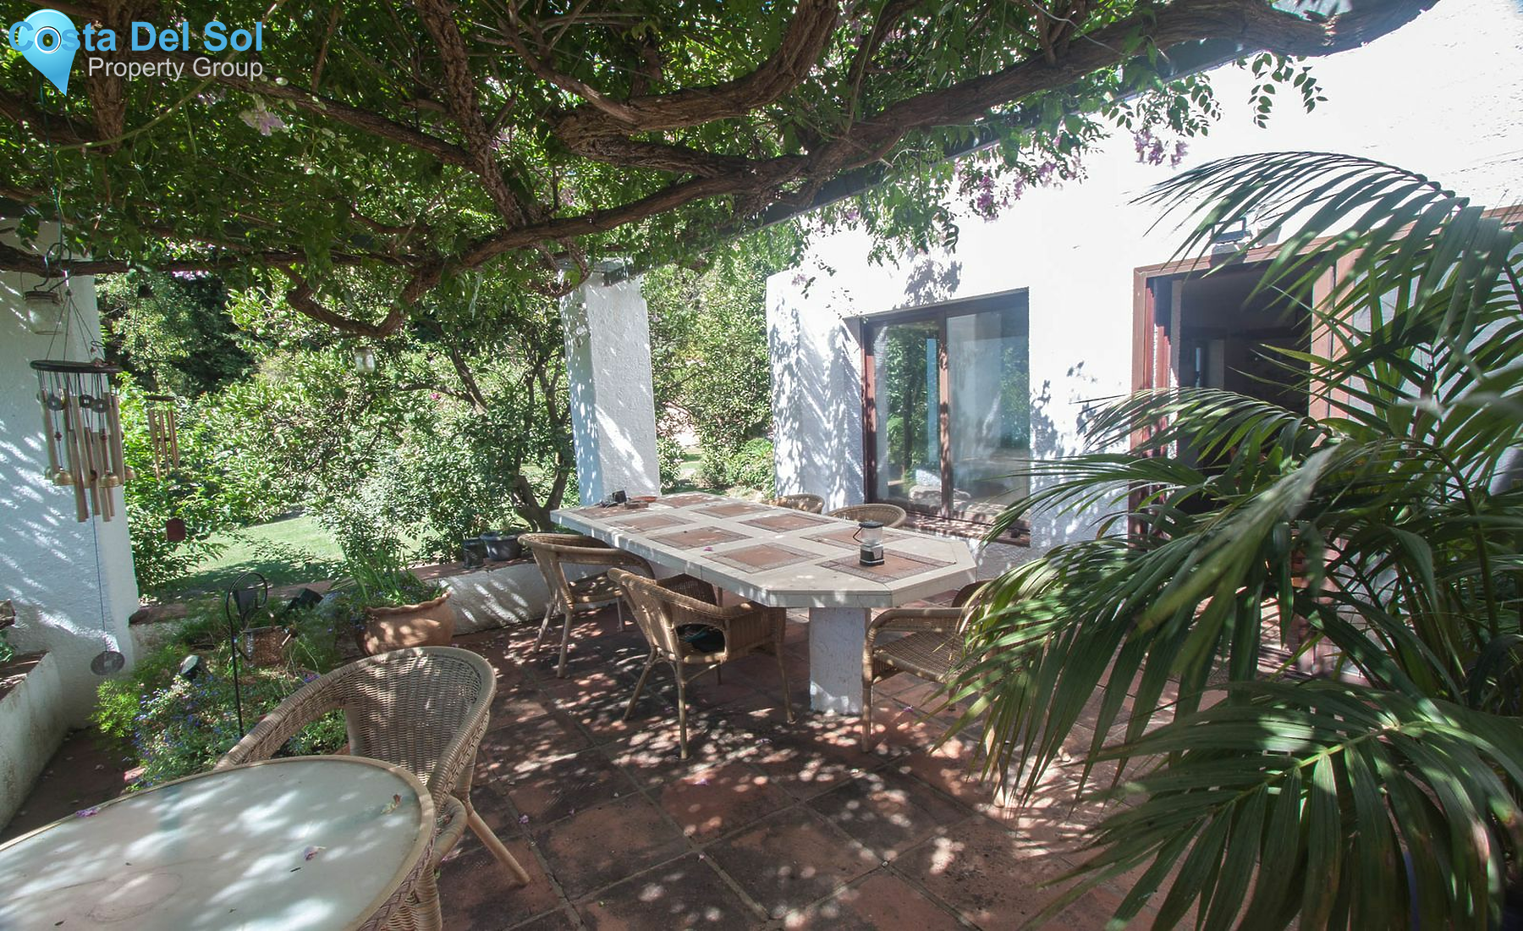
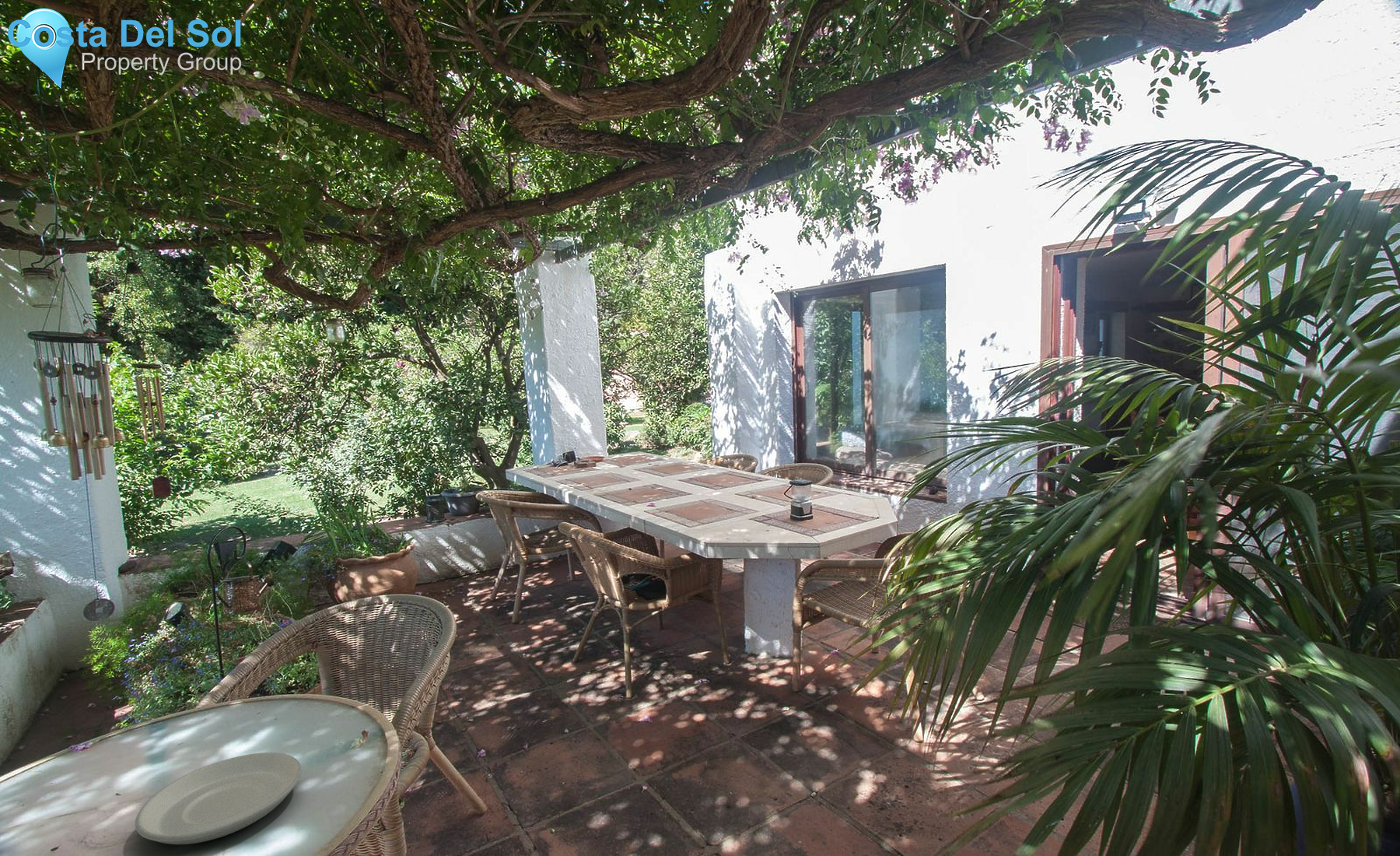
+ plate (224, 800)
